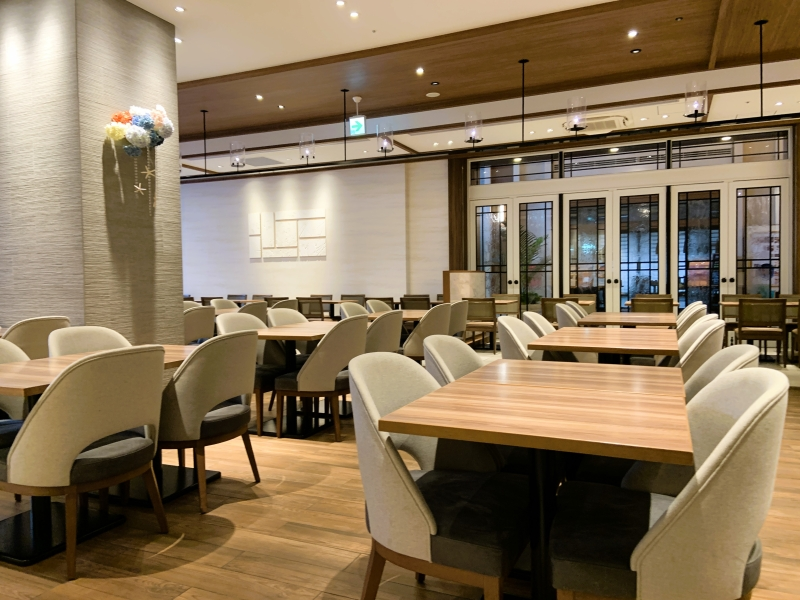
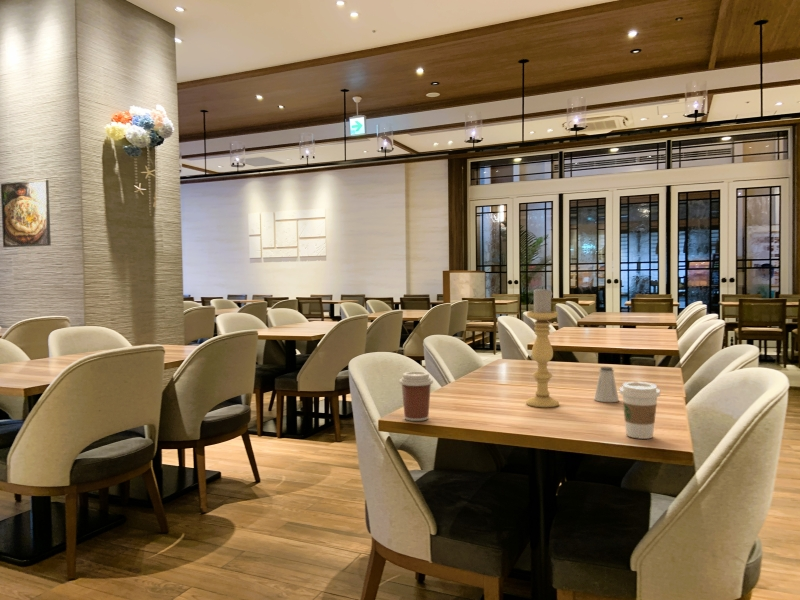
+ coffee cup (416, 395)
+ coffee cup (639, 410)
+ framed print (25, 214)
+ candle holder (542, 345)
+ saltshaker (606, 383)
